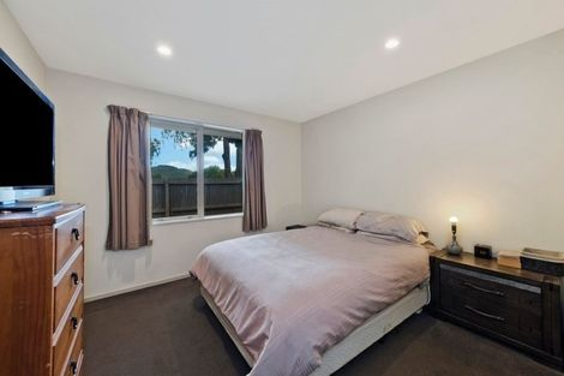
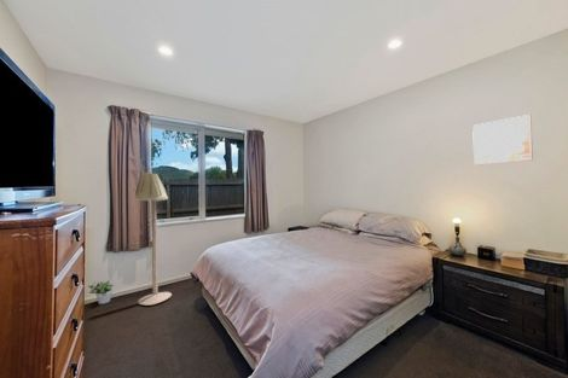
+ potted plant (100, 292)
+ wall art (500, 141)
+ floor lamp (152, 233)
